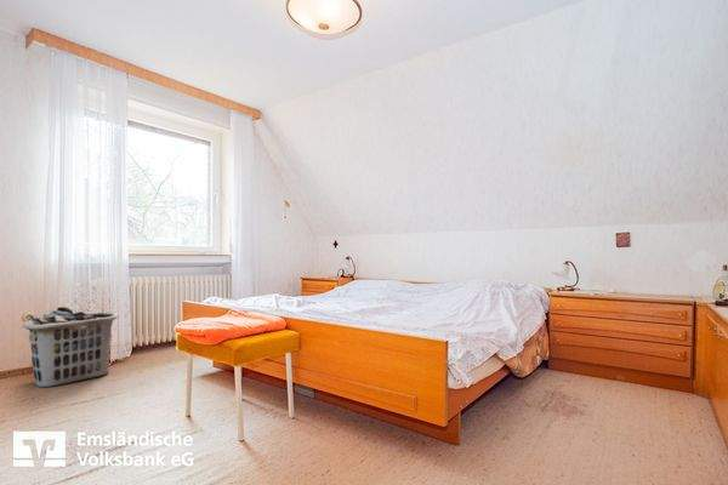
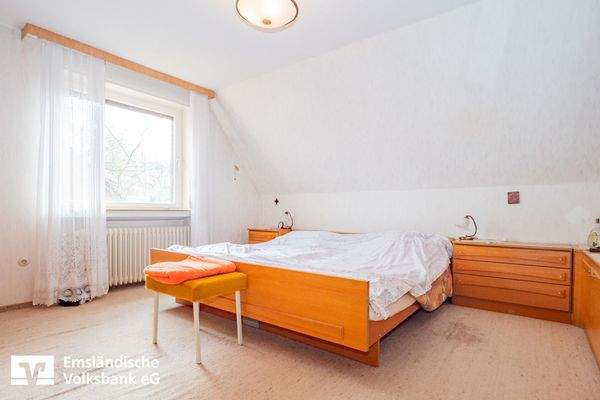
- clothes hamper (73, 342)
